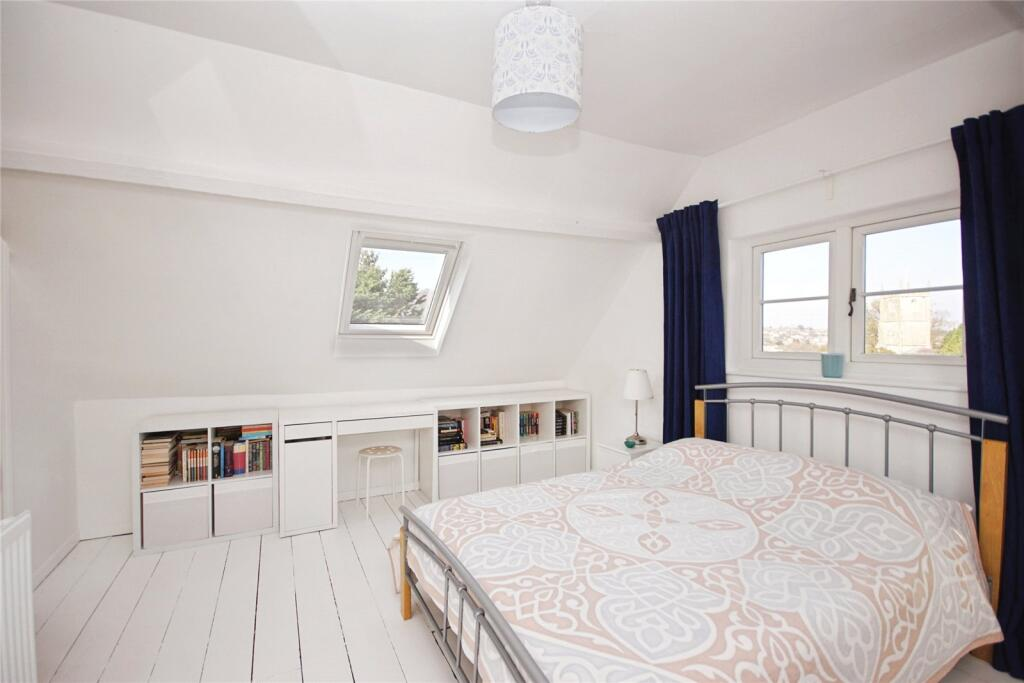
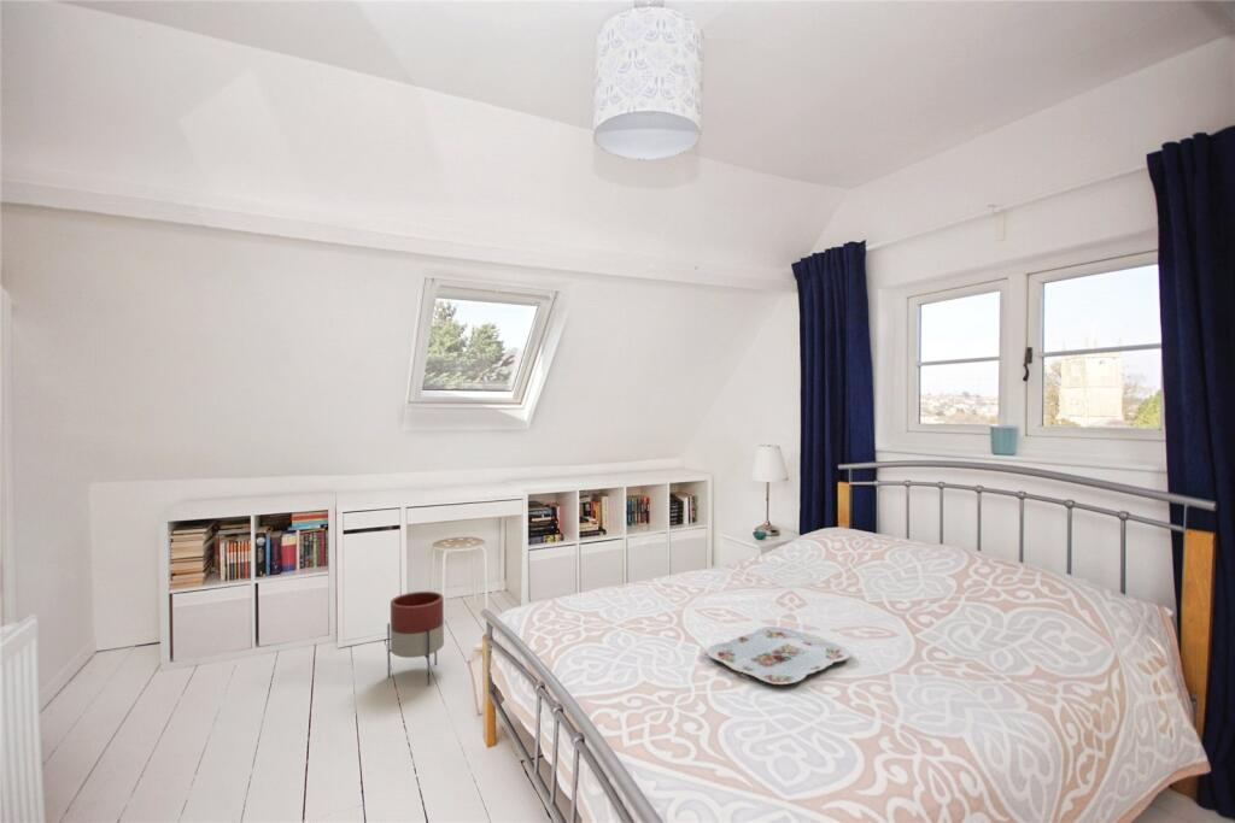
+ serving tray (778, 653)
+ planter (419, 636)
